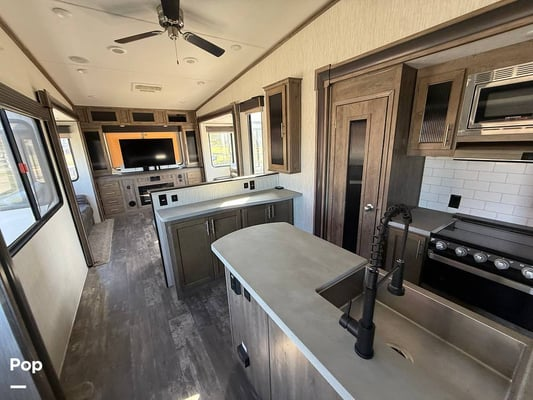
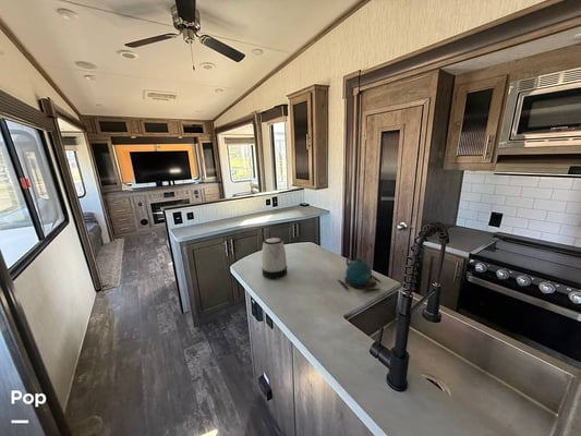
+ teapot (359, 268)
+ kettle (273, 255)
